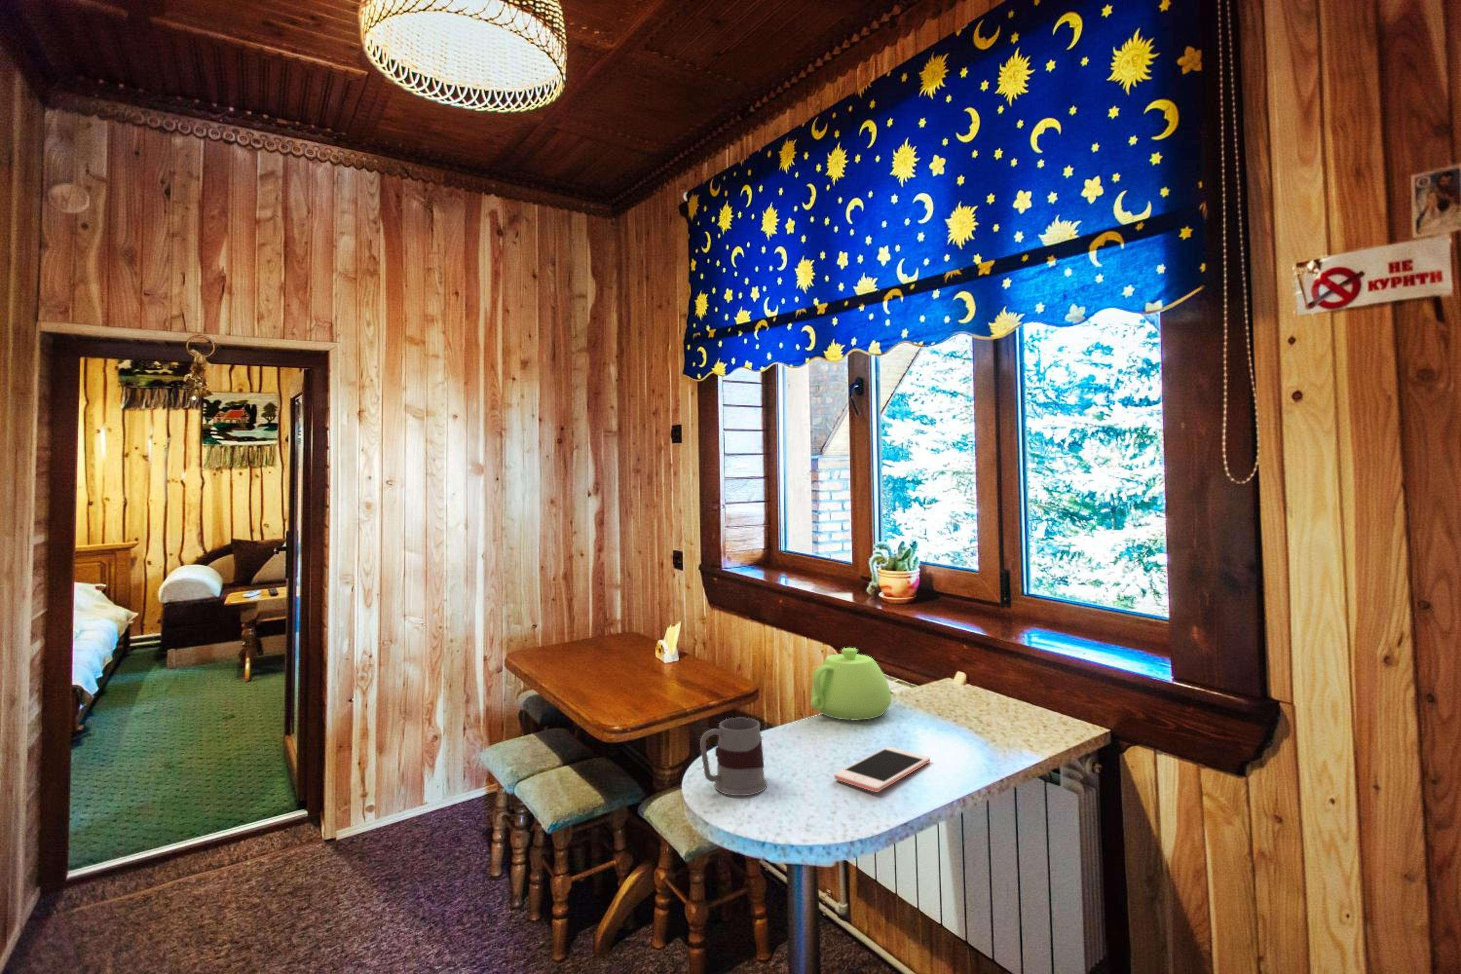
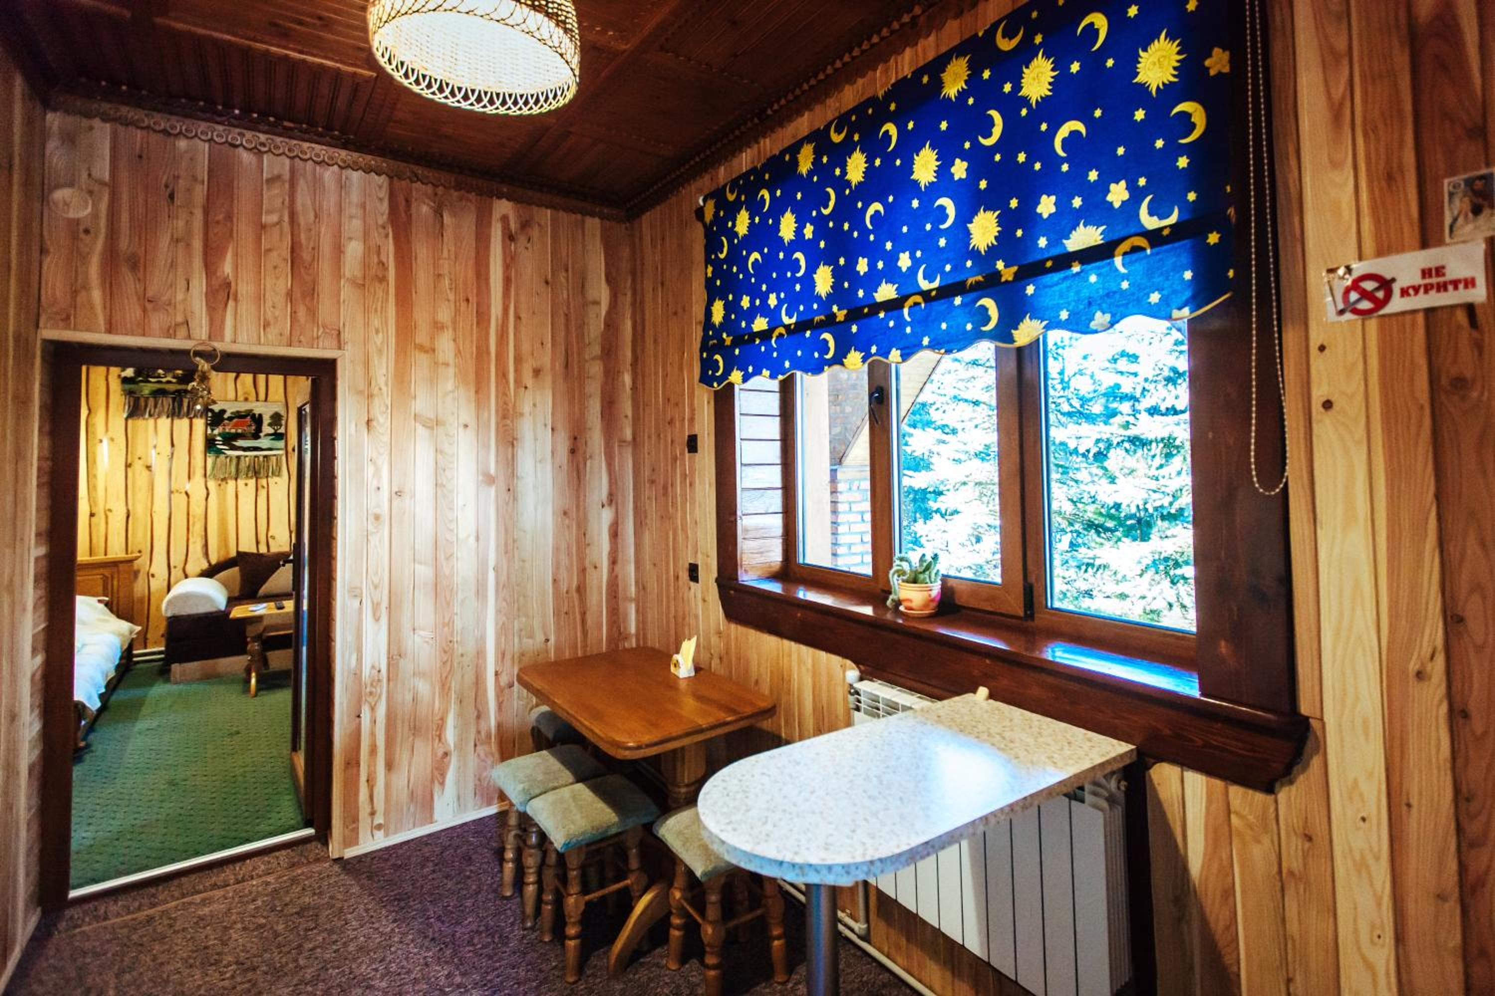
- mug (733, 756)
- teapot (846, 679)
- cell phone (884, 767)
